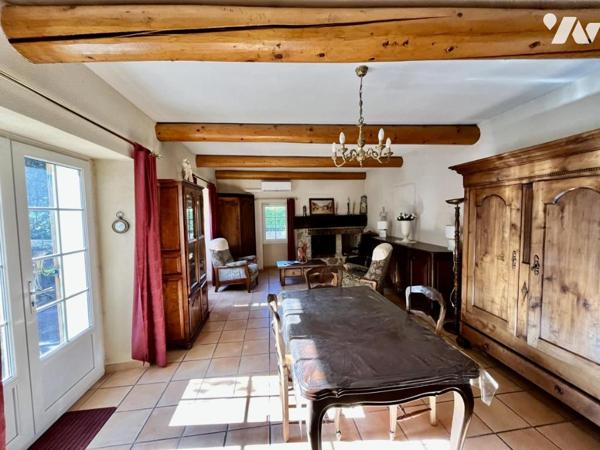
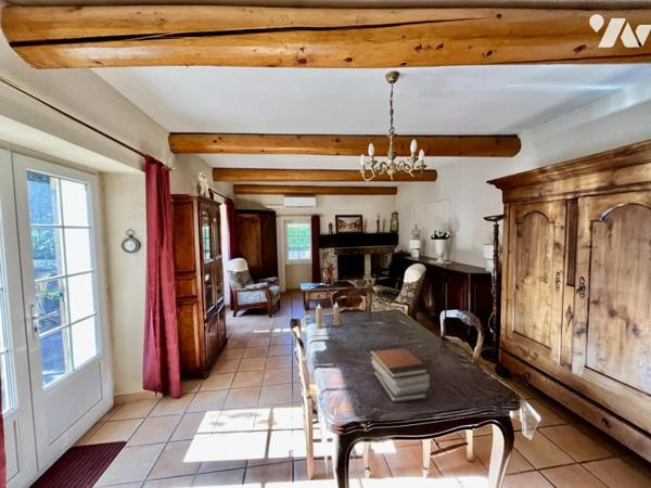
+ candle (333, 312)
+ book stack (397, 371)
